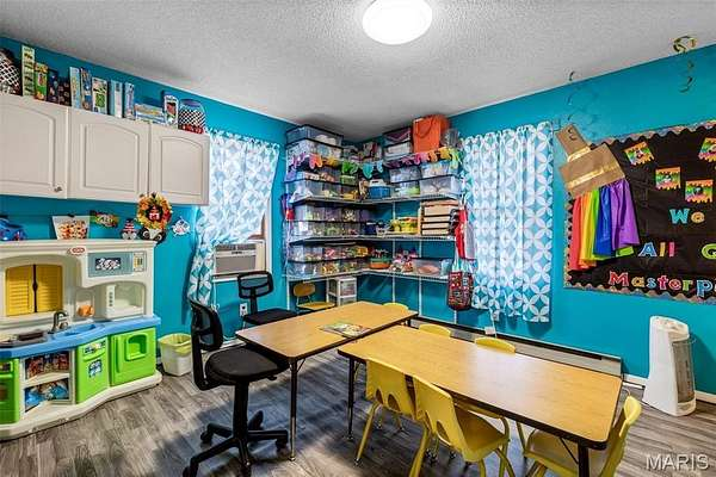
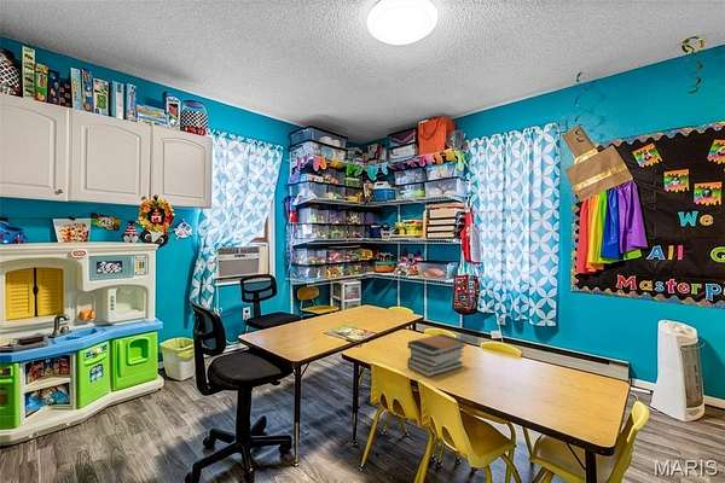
+ book stack (436, 354)
